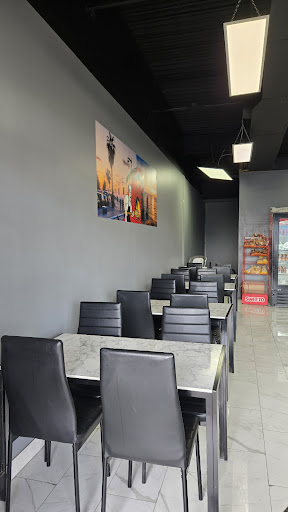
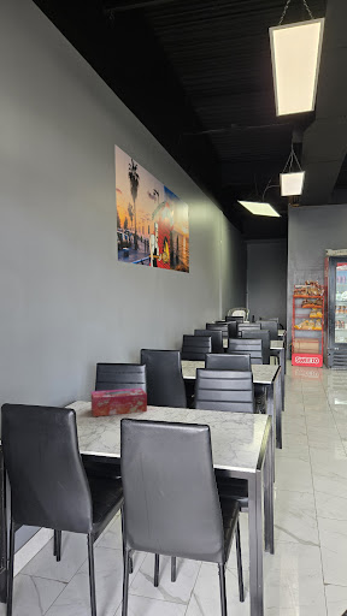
+ tissue box (118, 401)
